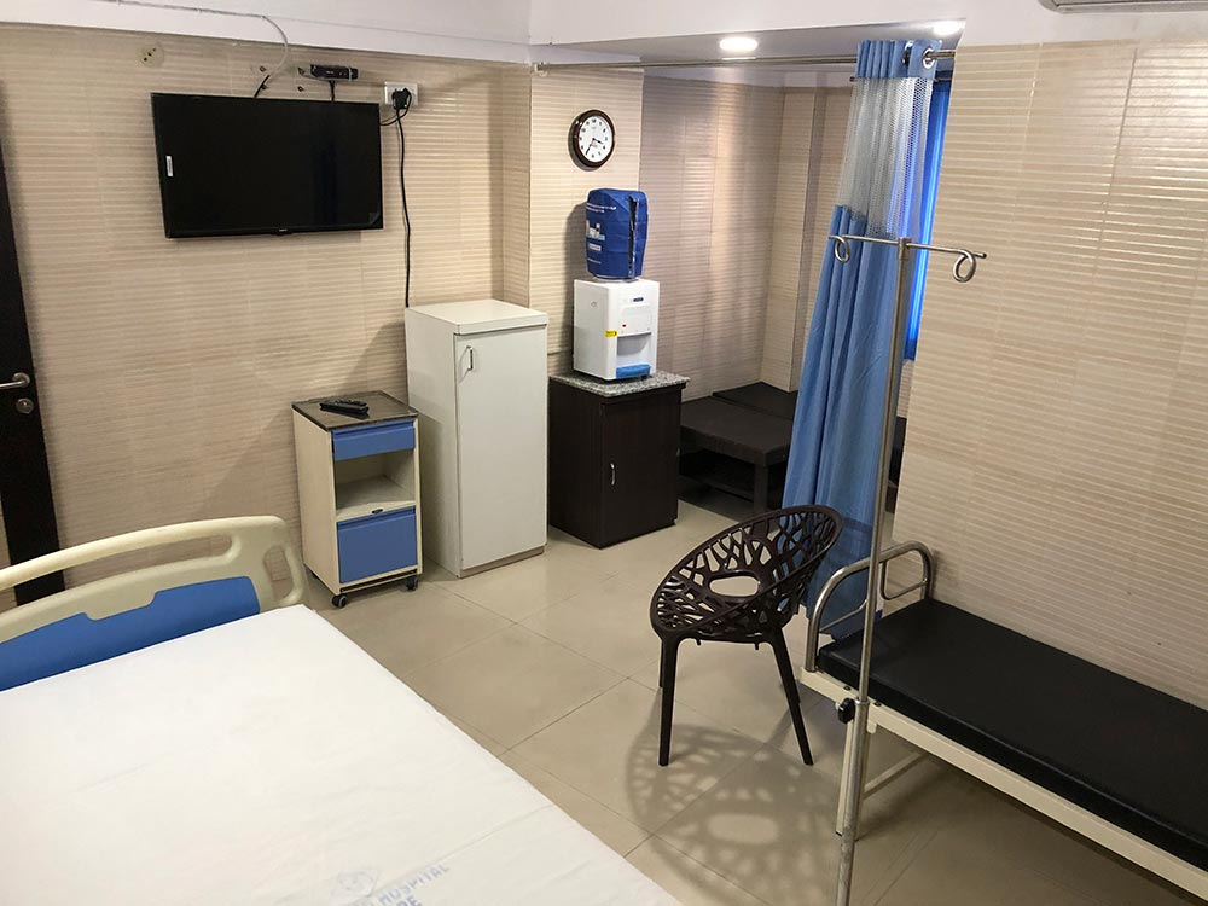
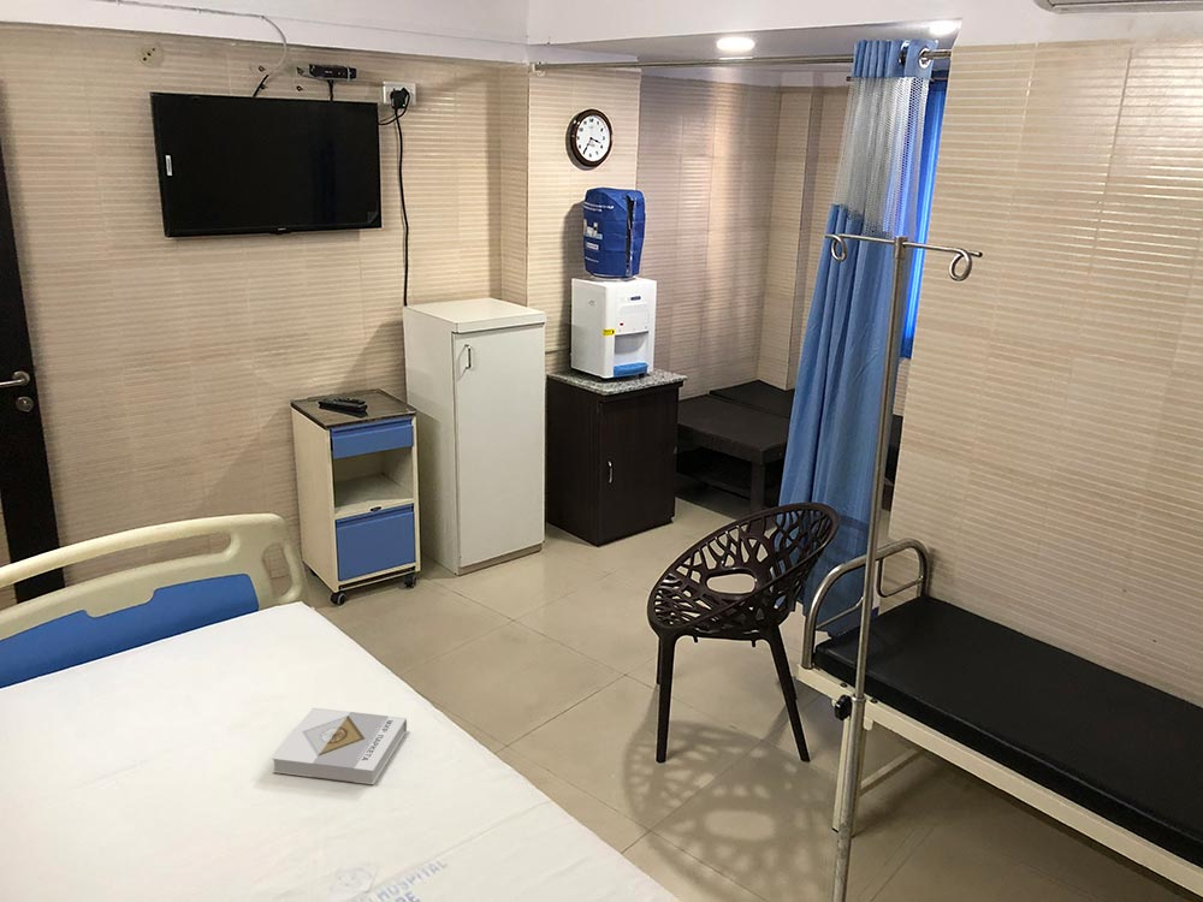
+ book (342, 743)
